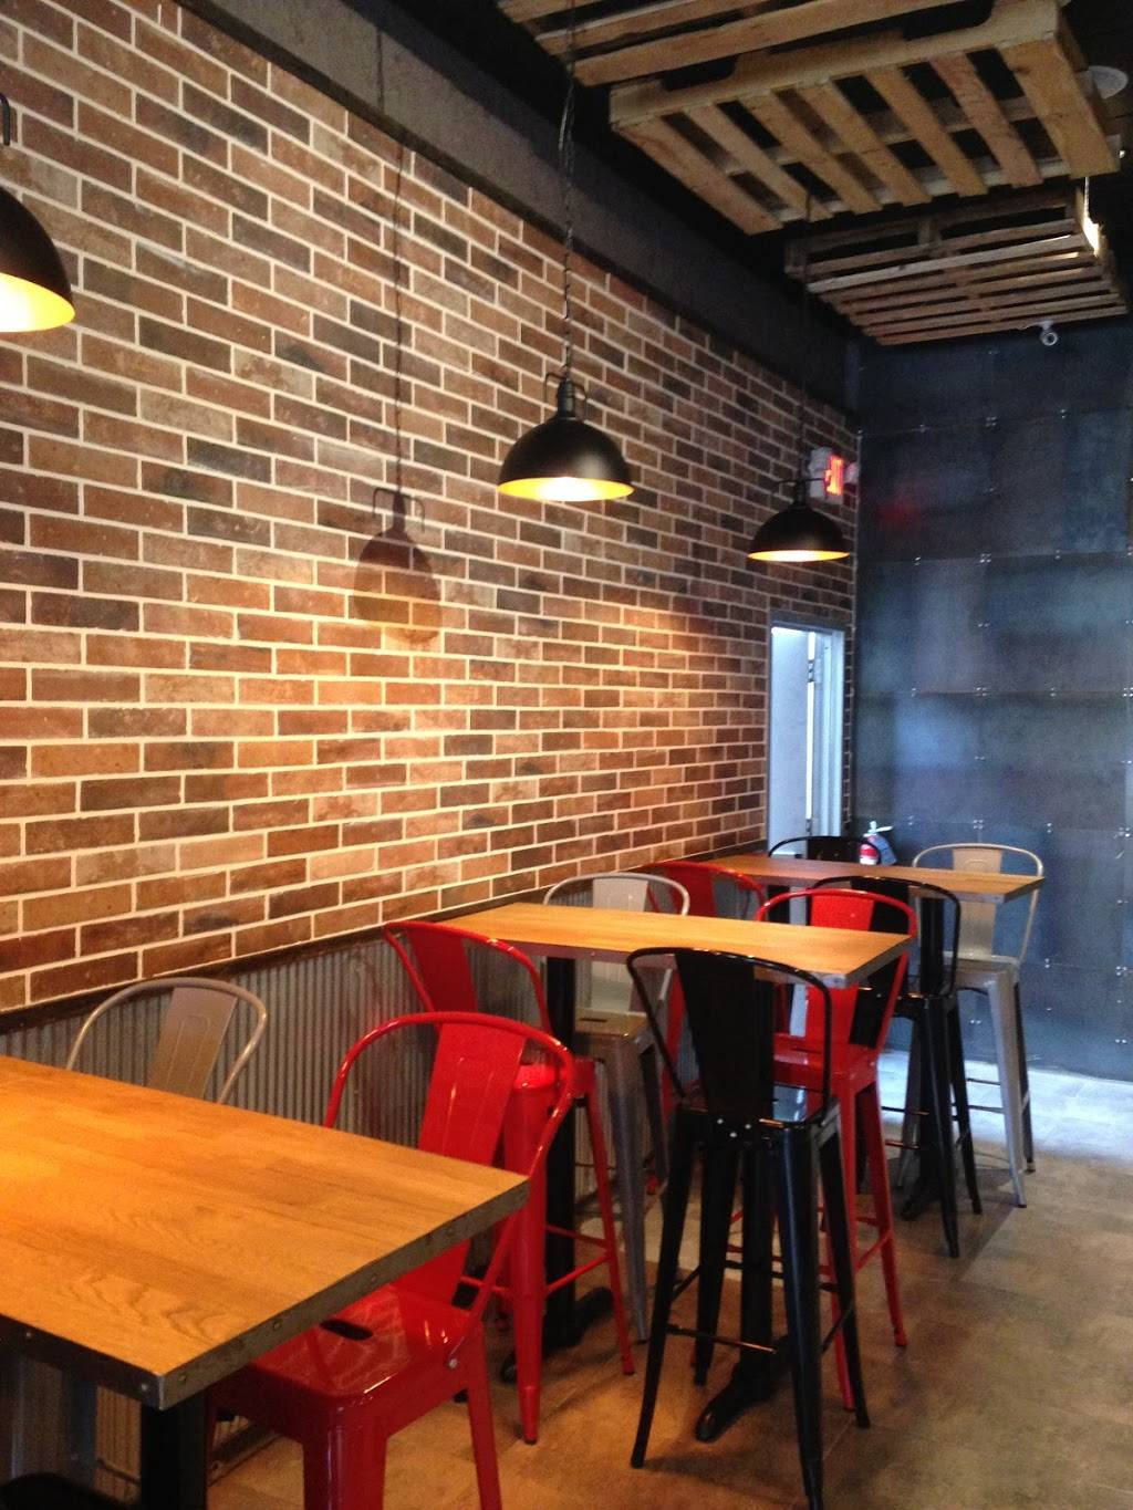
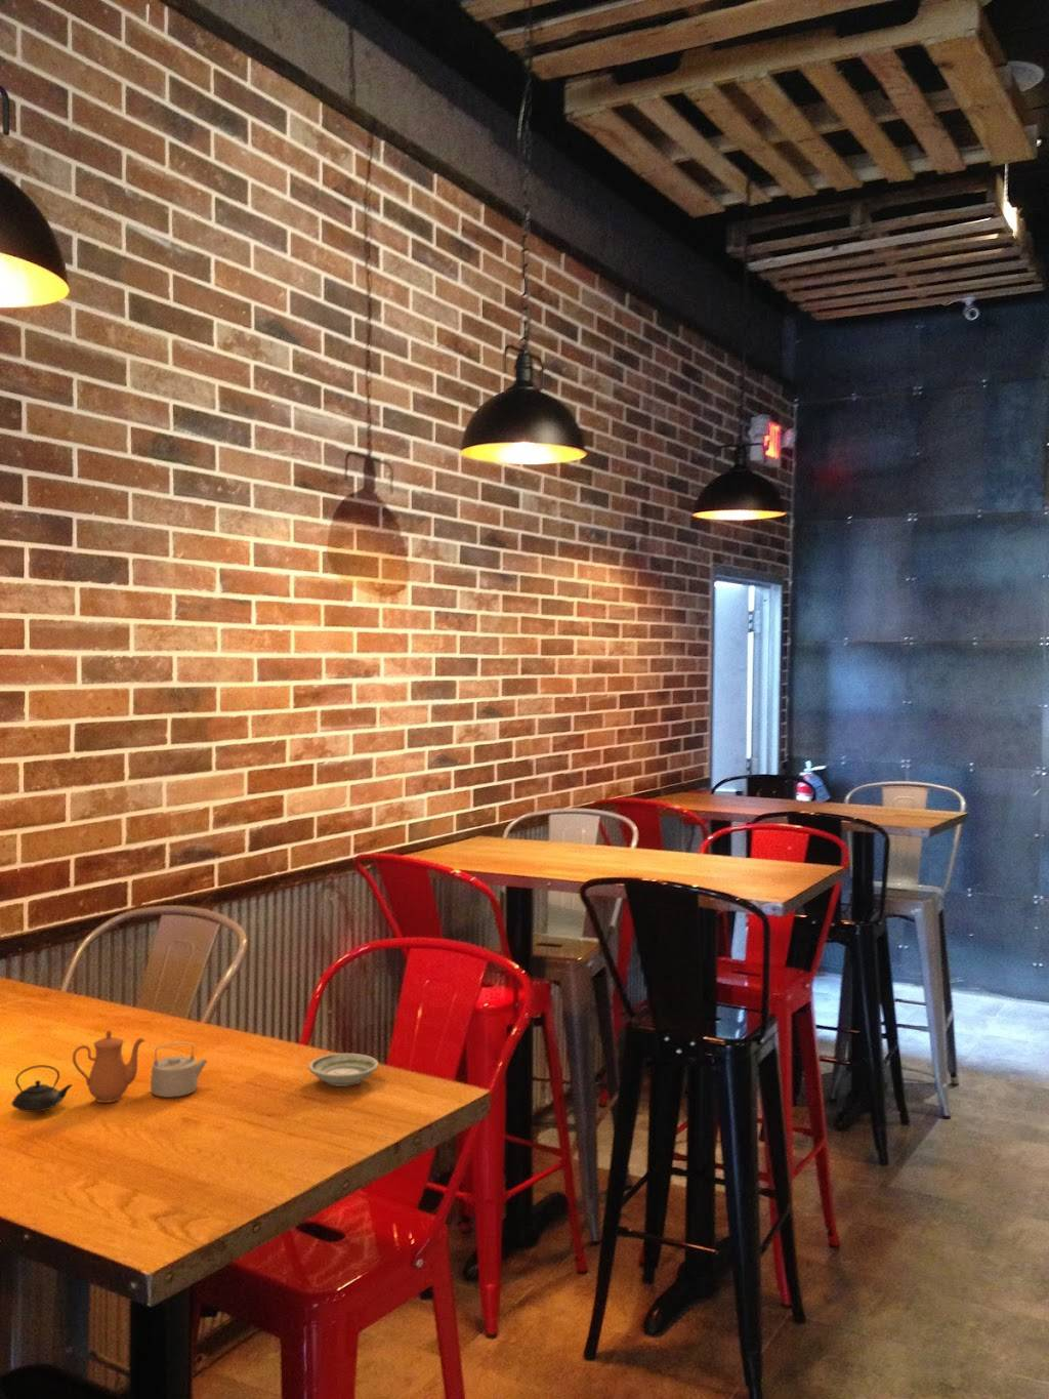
+ teapot (112, 1064)
+ saucer (343, 1072)
